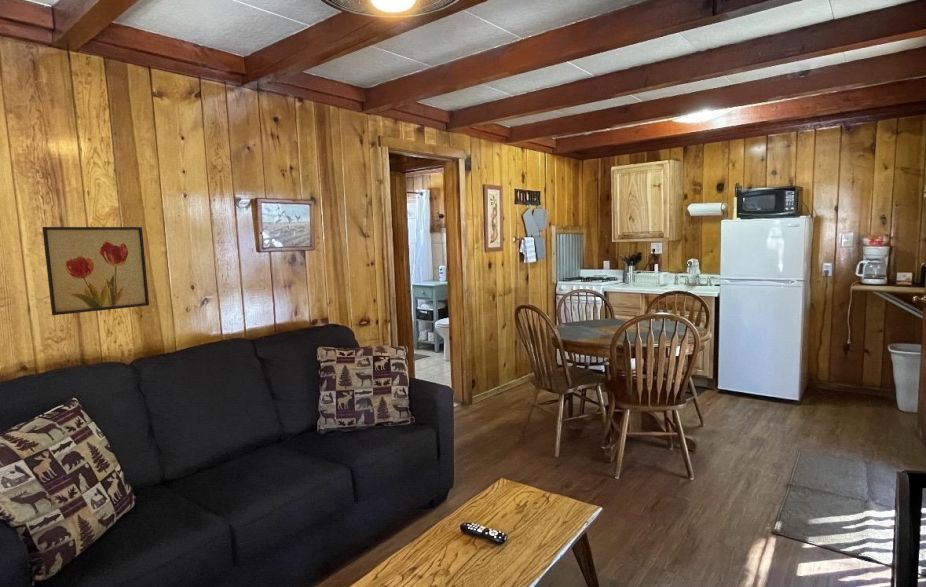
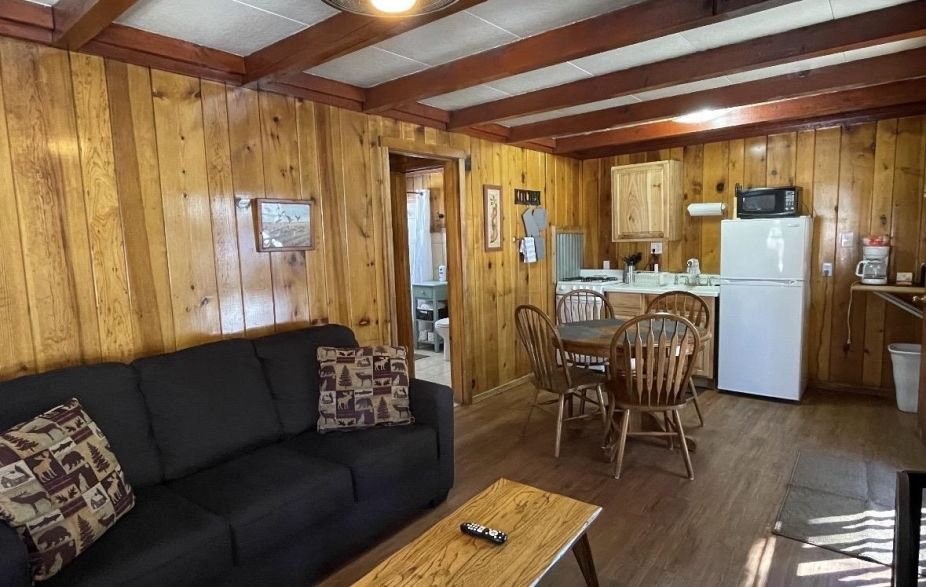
- wall art (98, 268)
